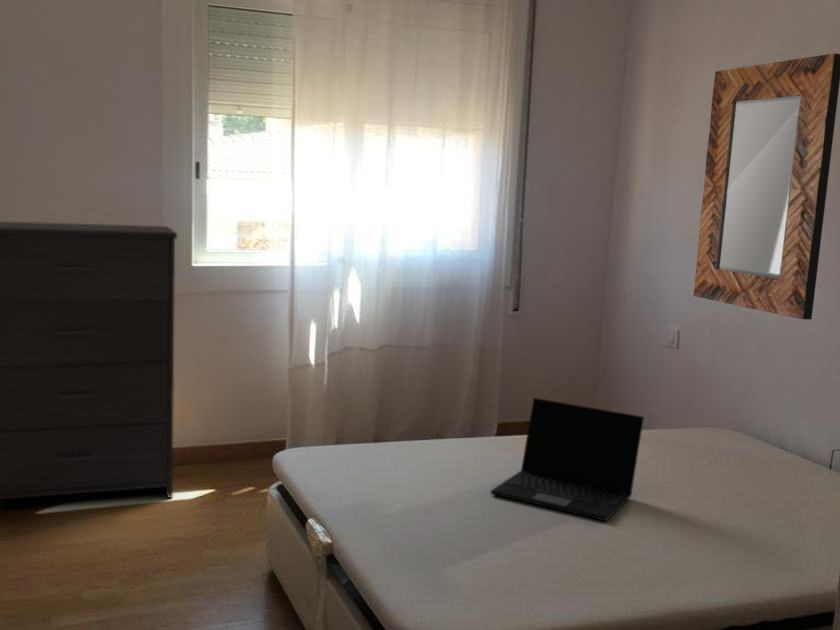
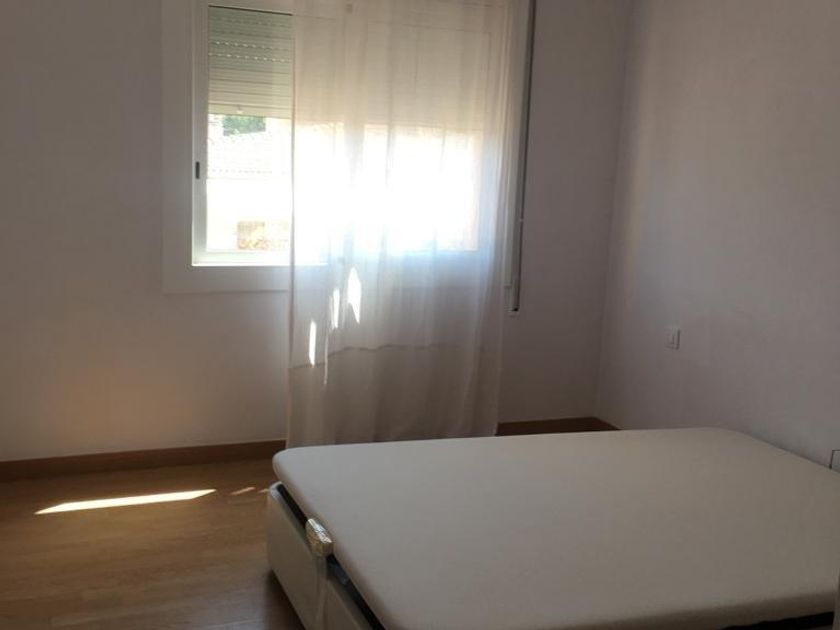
- laptop (568, 455)
- dresser (75, 361)
- home mirror (759, 187)
